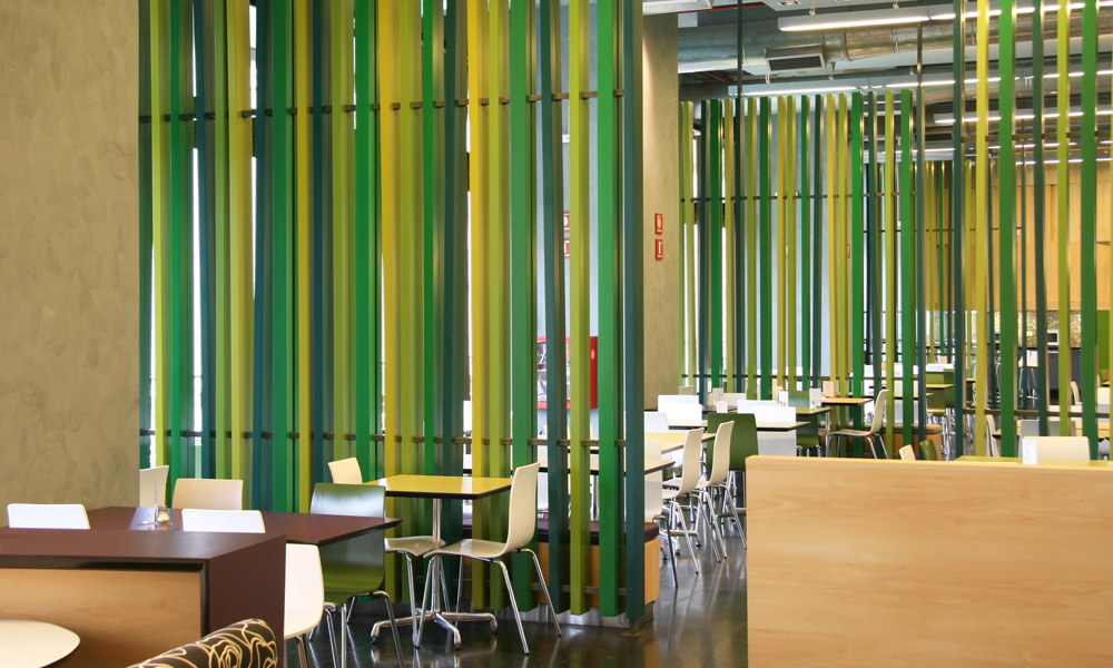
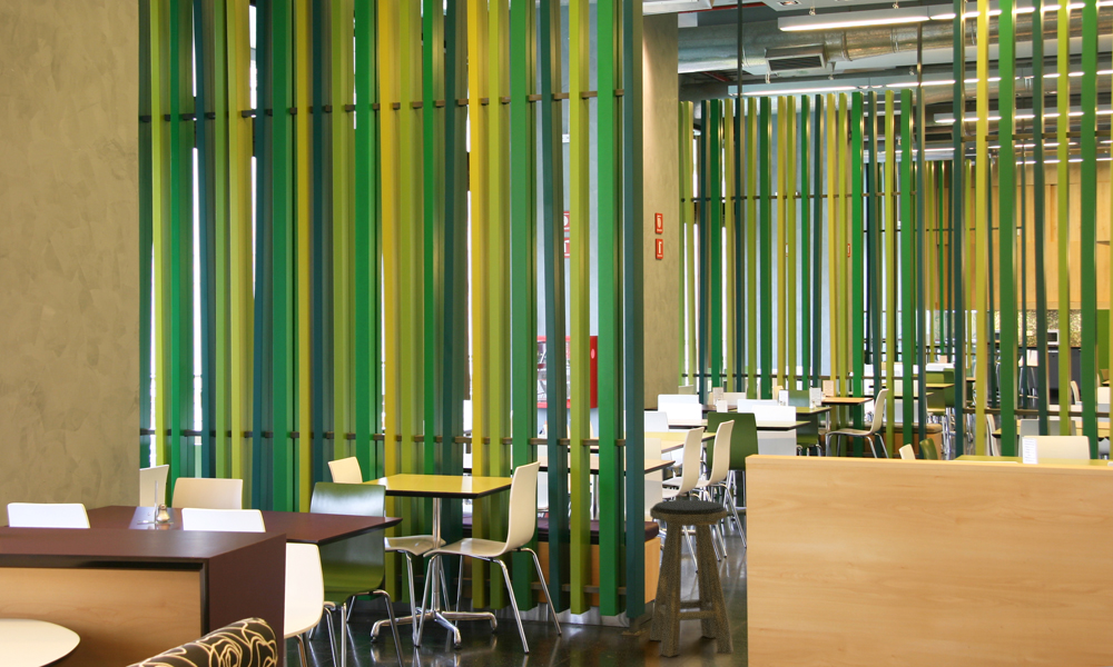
+ stool (680, 574)
